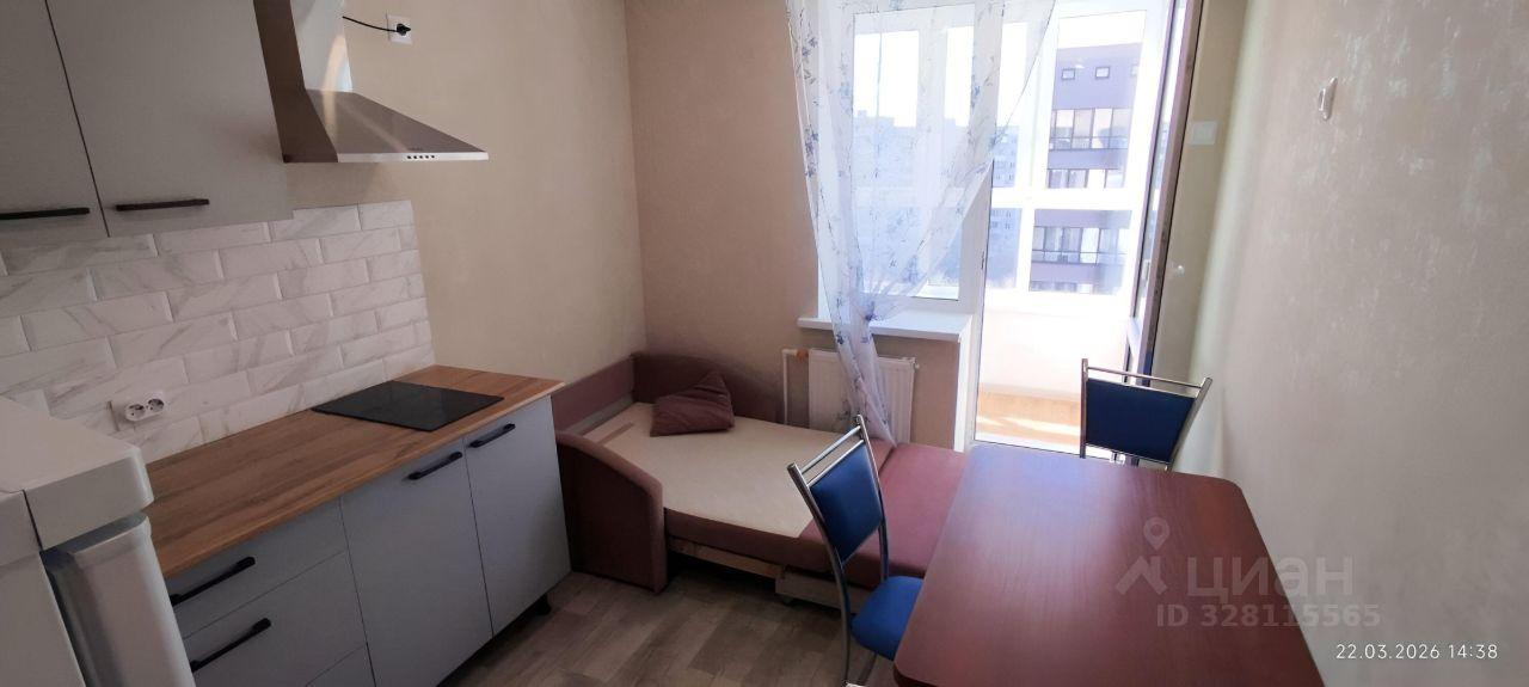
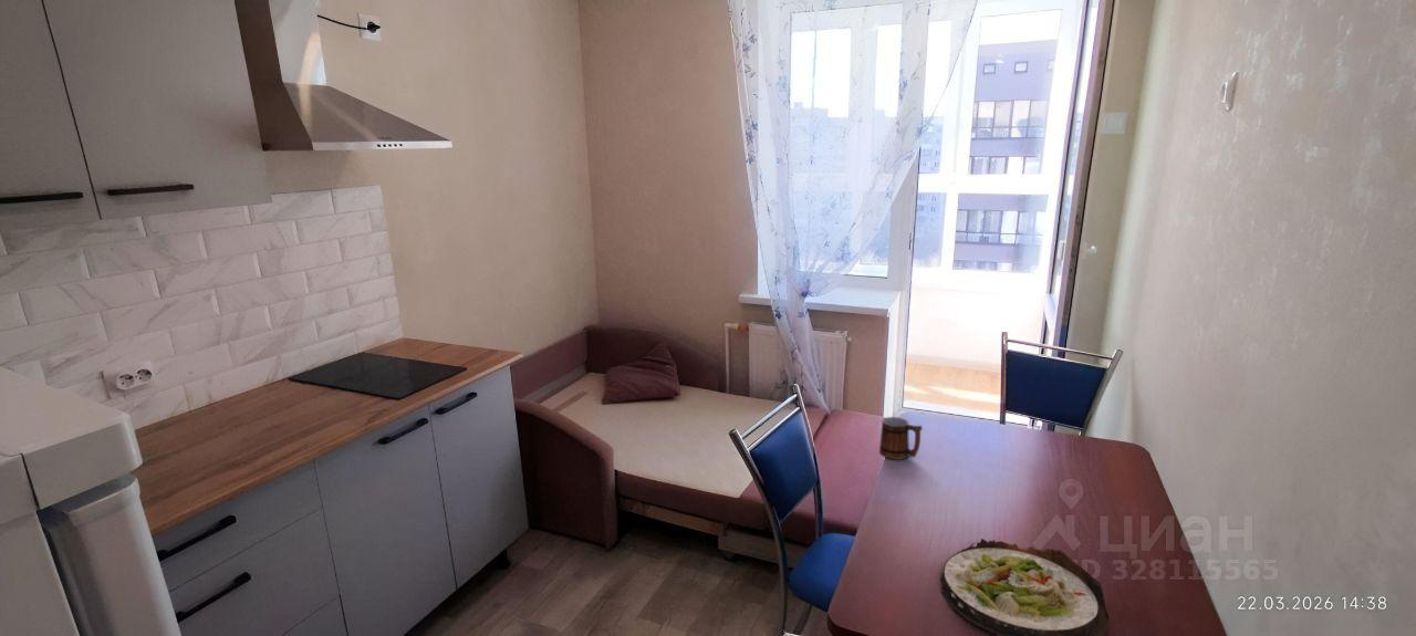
+ mug (900, 438)
+ salad plate (1016, 584)
